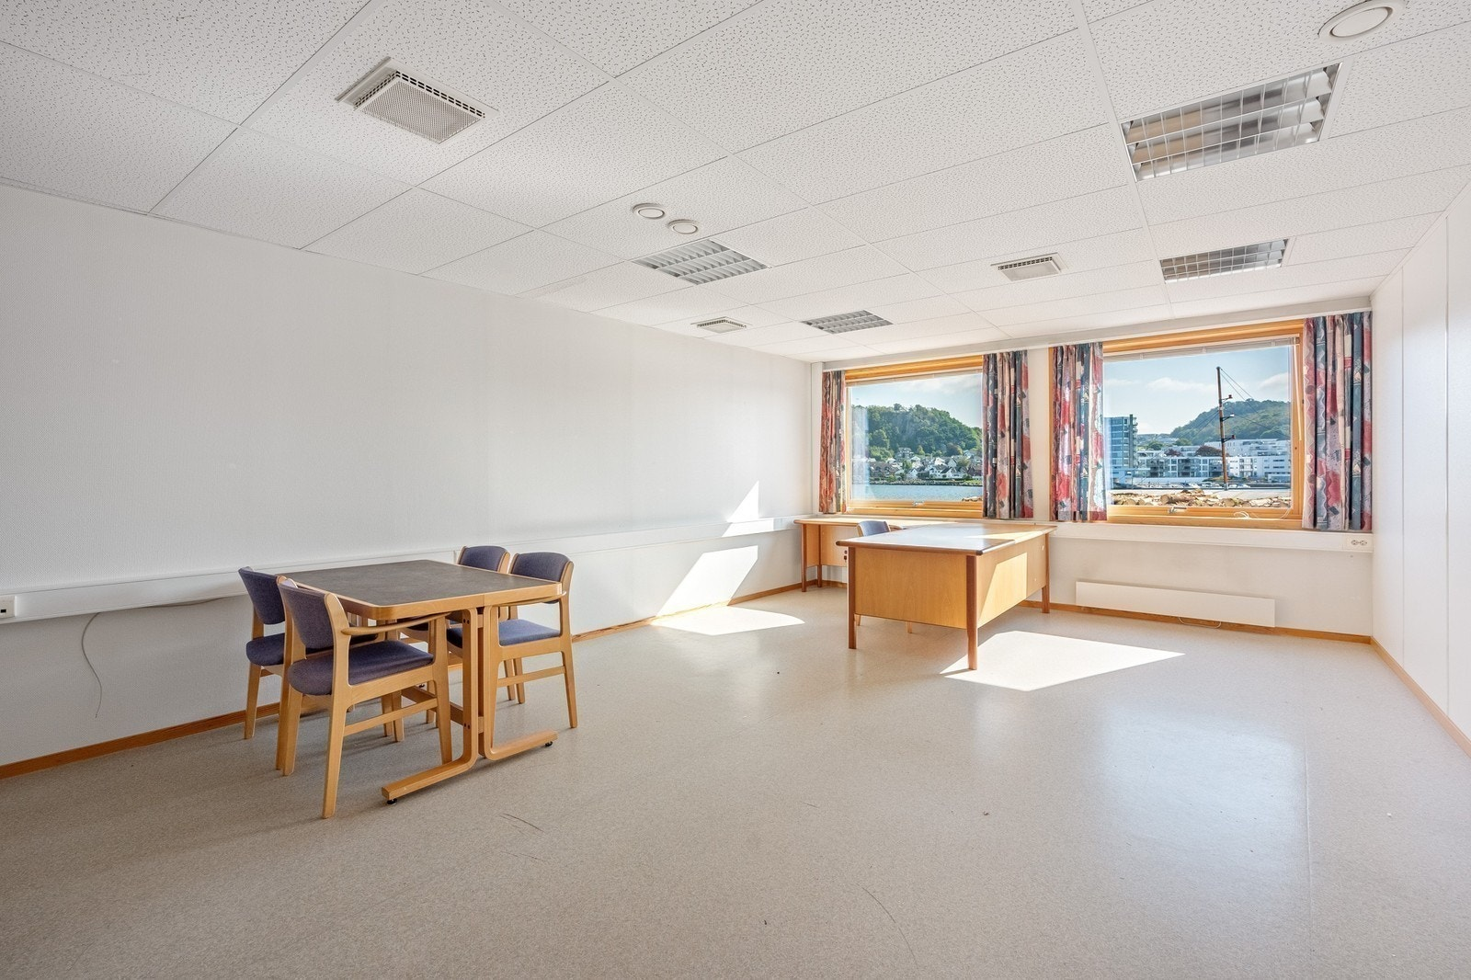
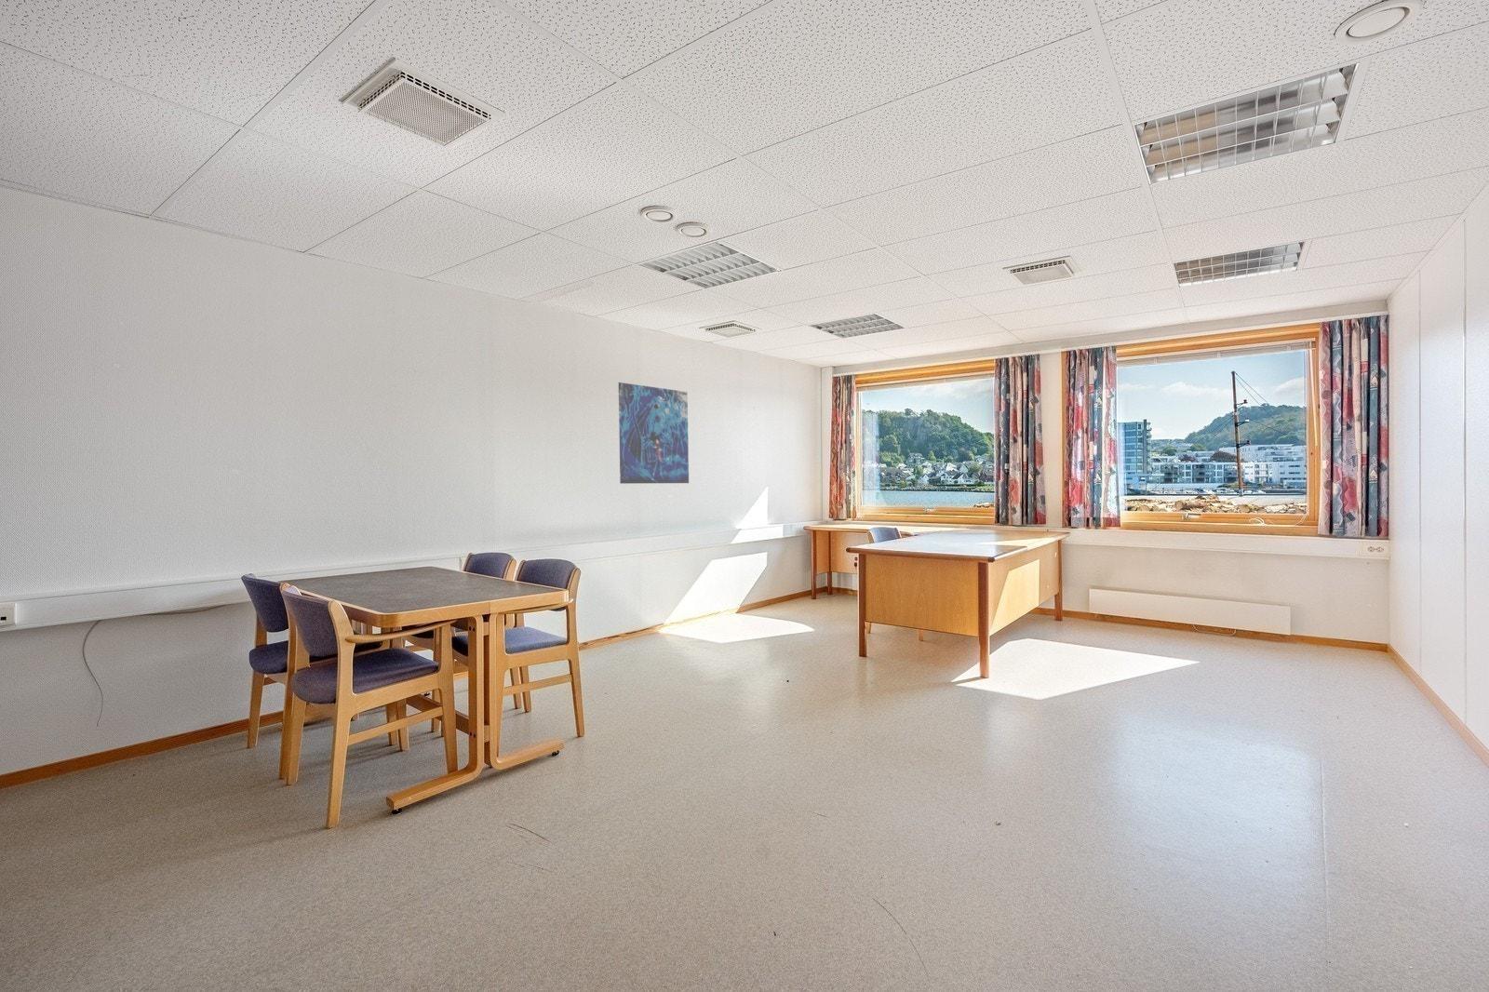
+ map (655, 435)
